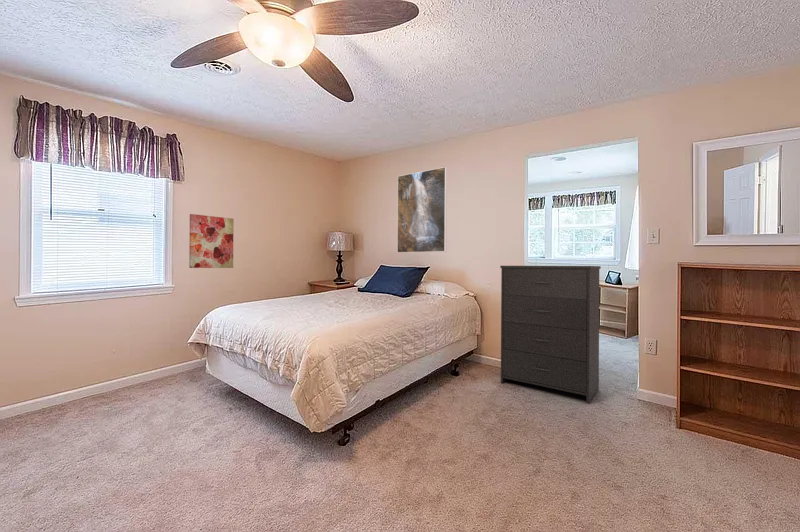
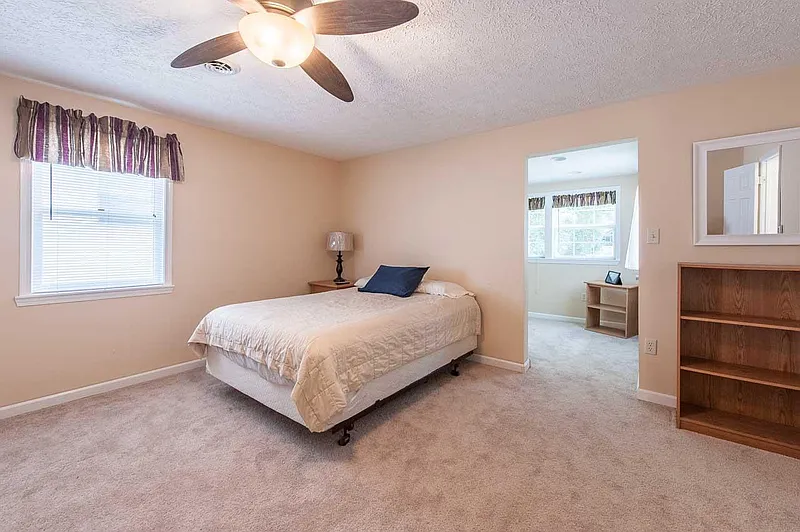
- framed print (420, 212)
- wall art (212, 242)
- dresser (548, 326)
